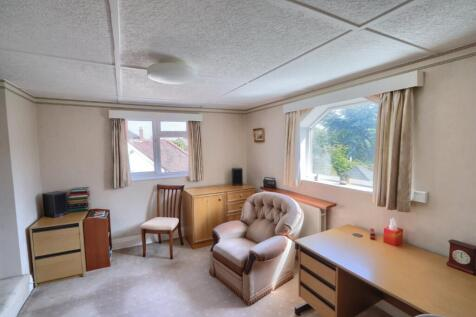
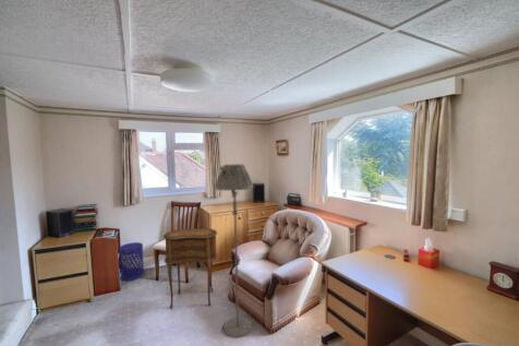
+ side table (190, 262)
+ floor lamp (236, 247)
+ waste bin (131, 260)
